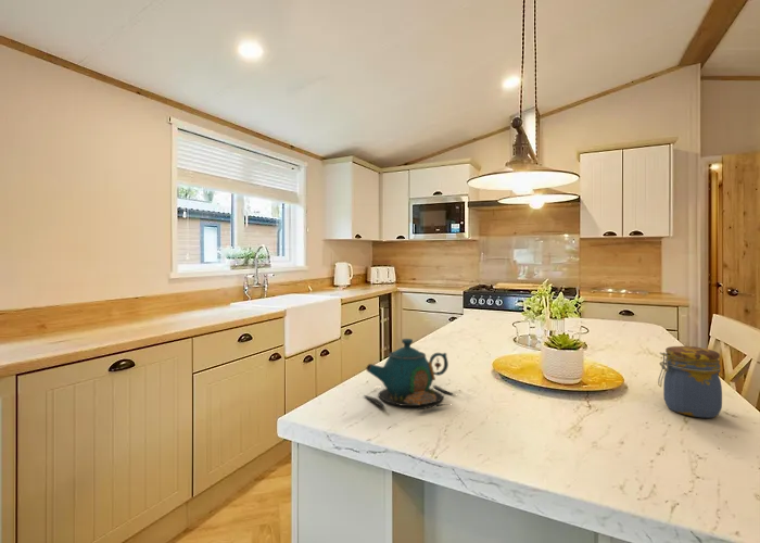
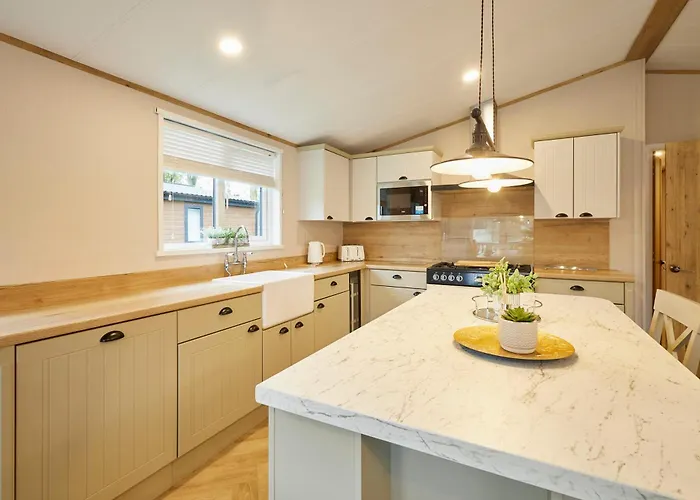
- jar (688, 379)
- teapot (410, 367)
